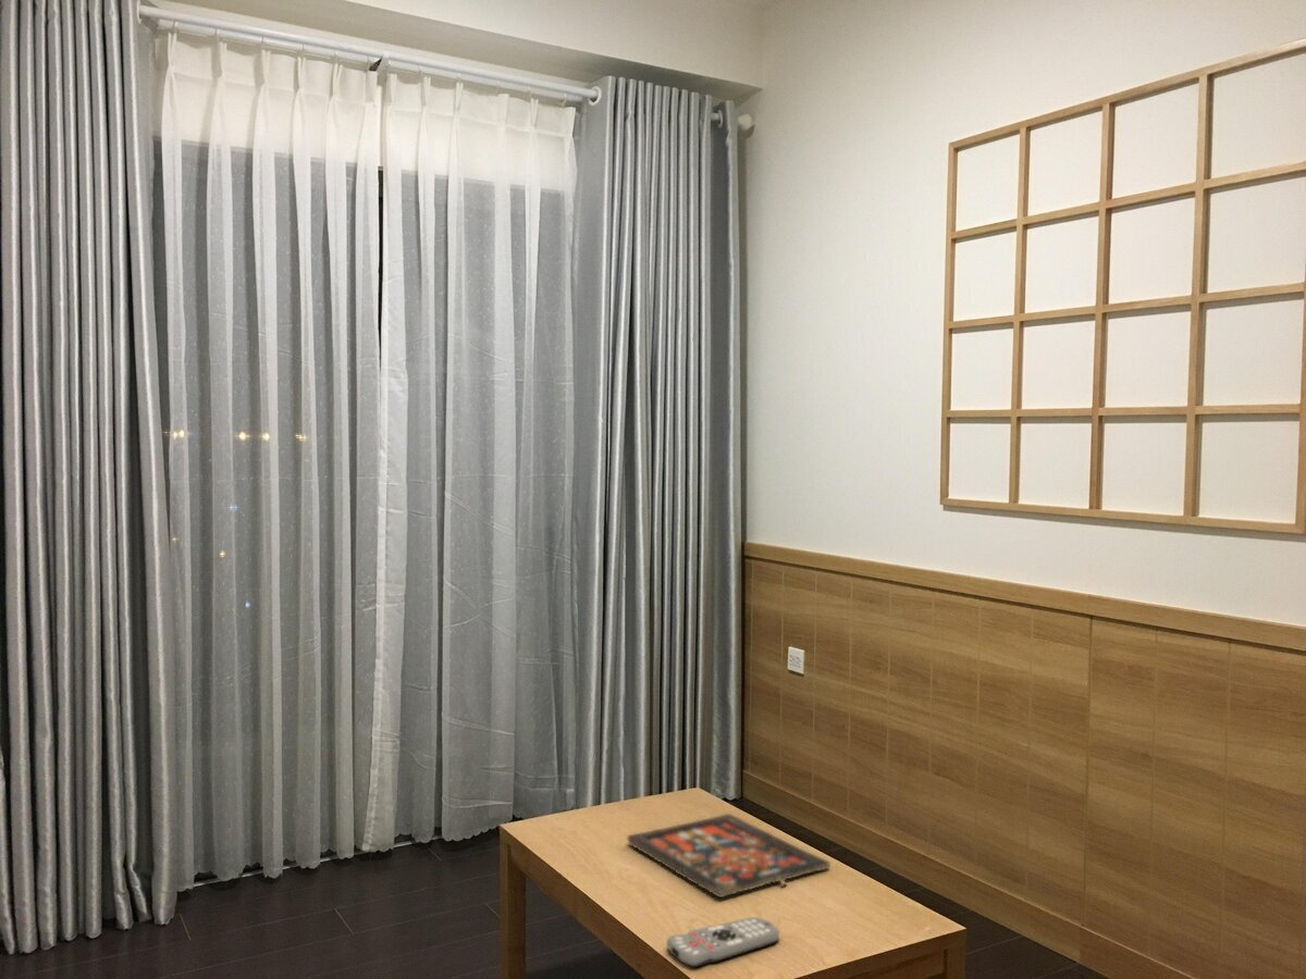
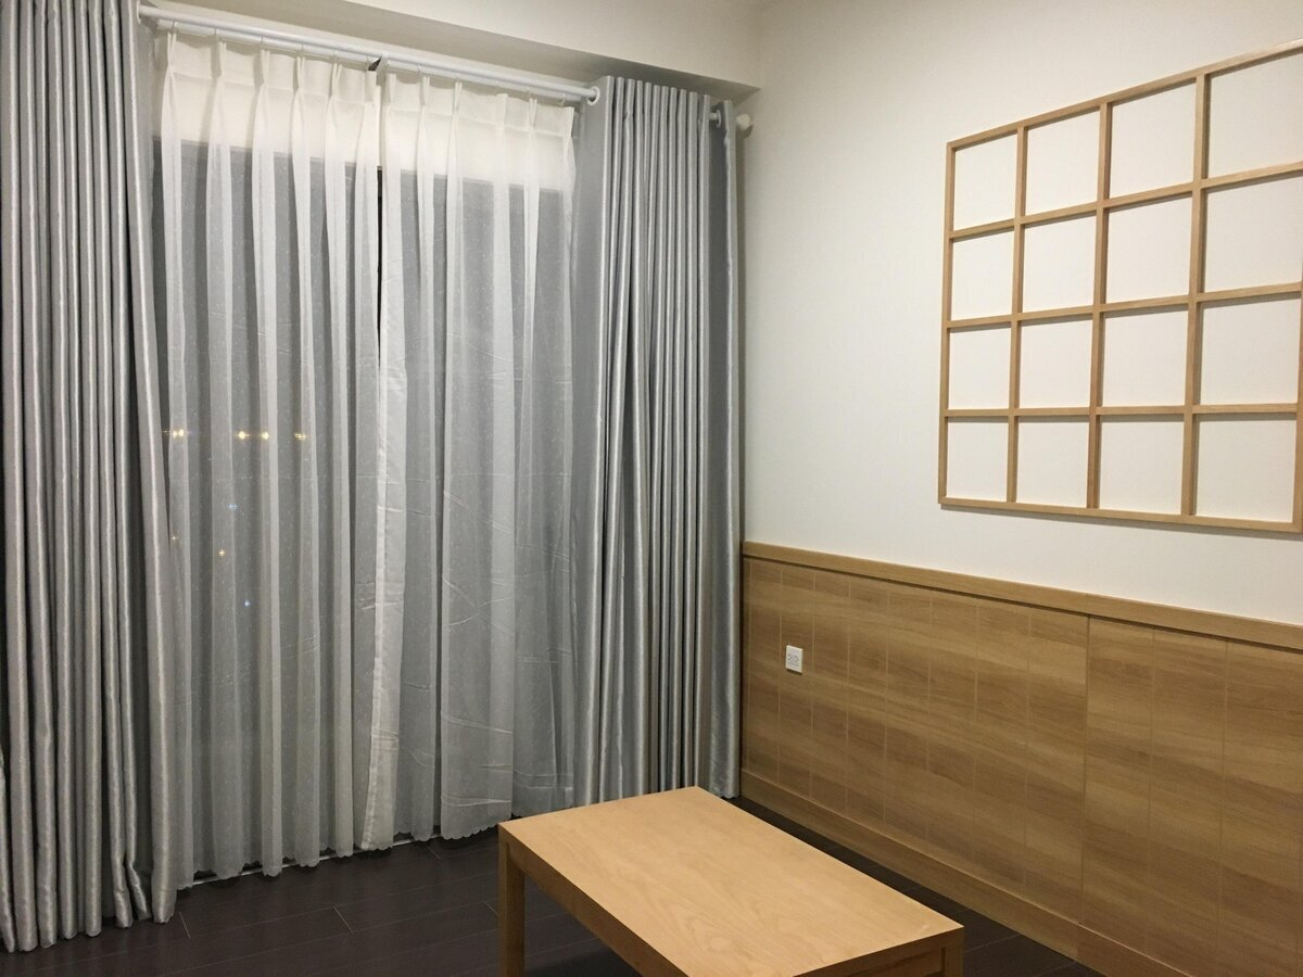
- board game (726, 853)
- remote control (725, 940)
